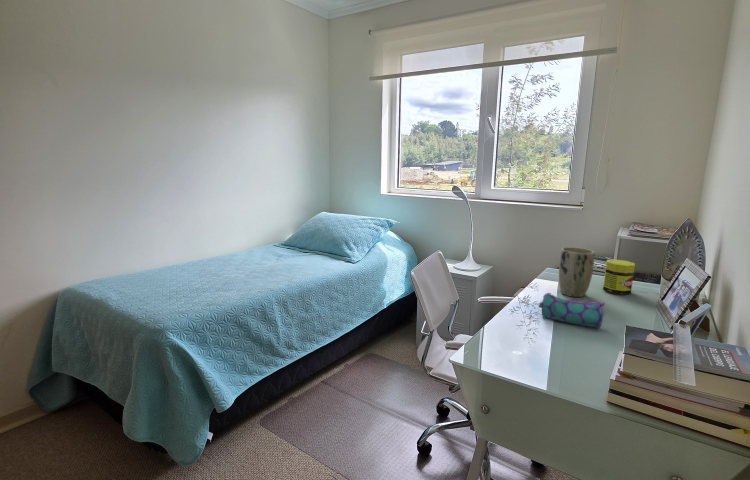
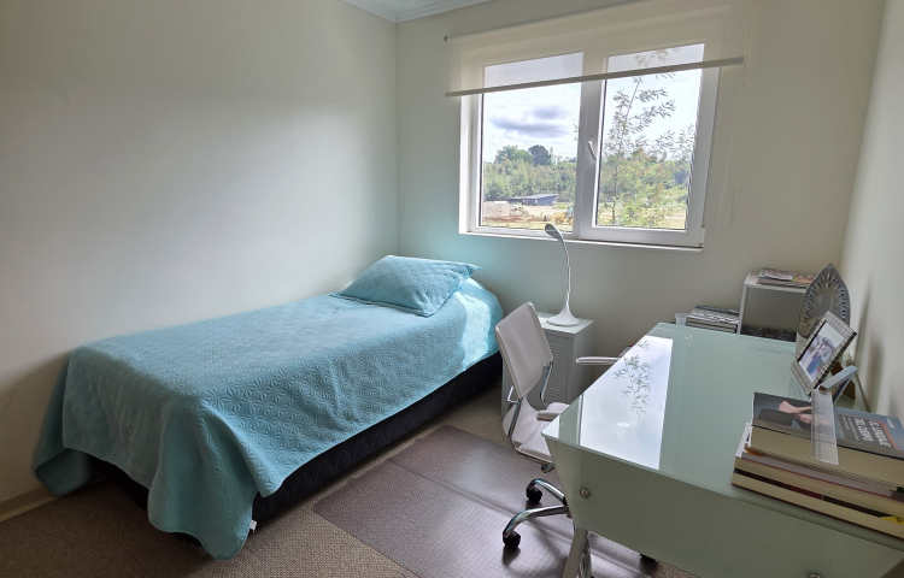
- plant pot (575, 272)
- pencil case (571, 309)
- jar (618, 277)
